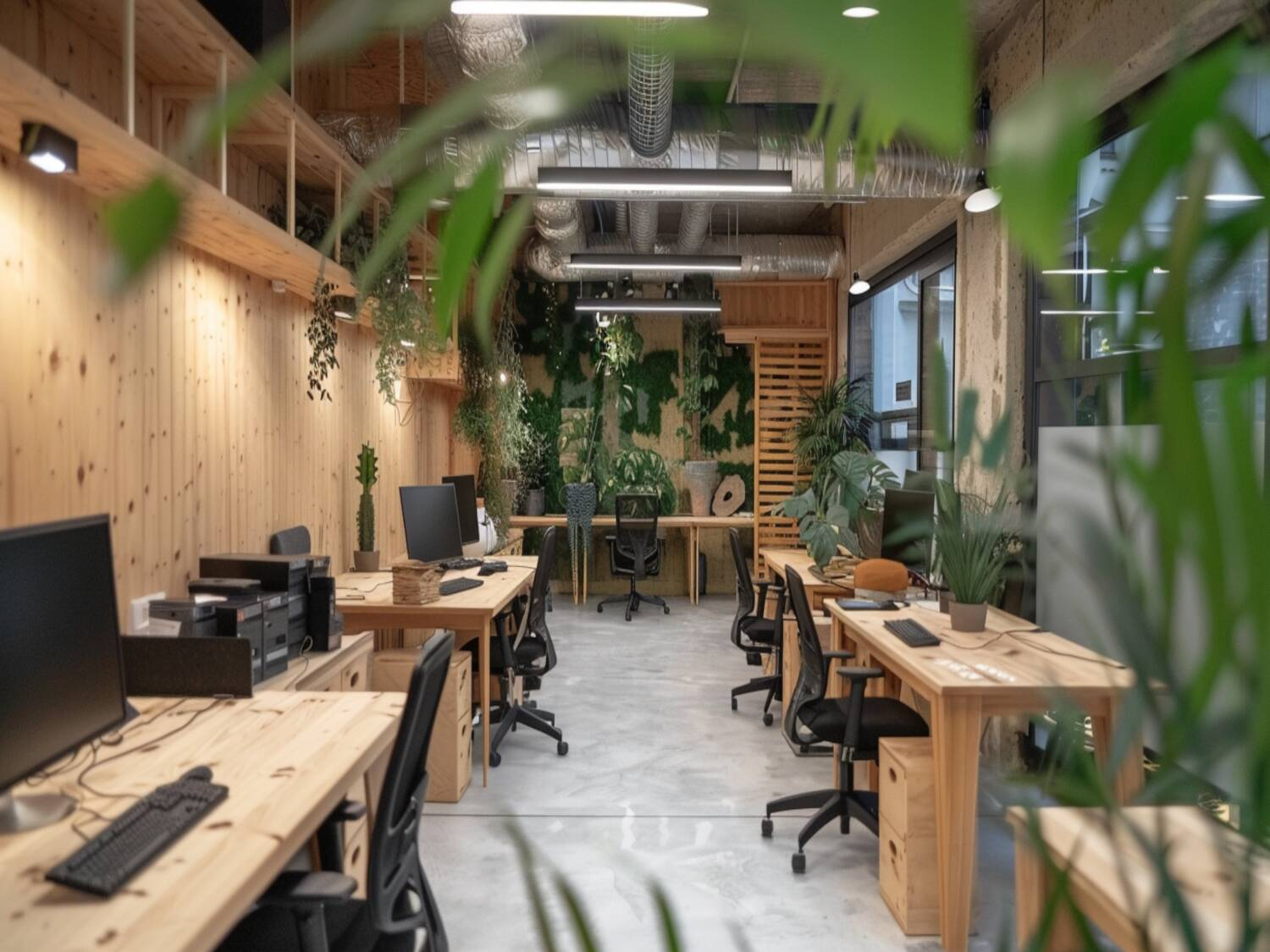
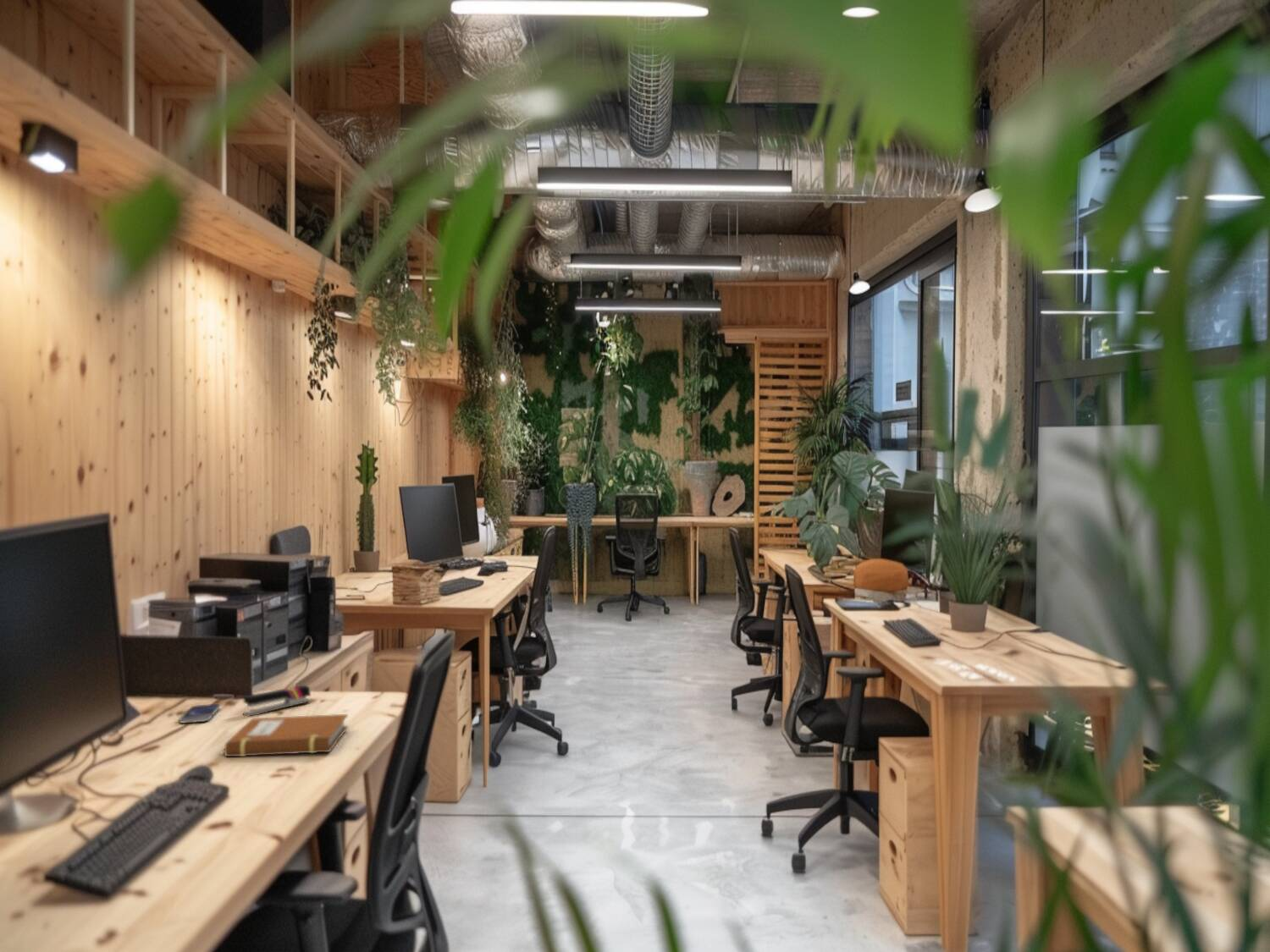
+ stapler (278, 698)
+ notebook (286, 735)
+ smartphone (200, 713)
